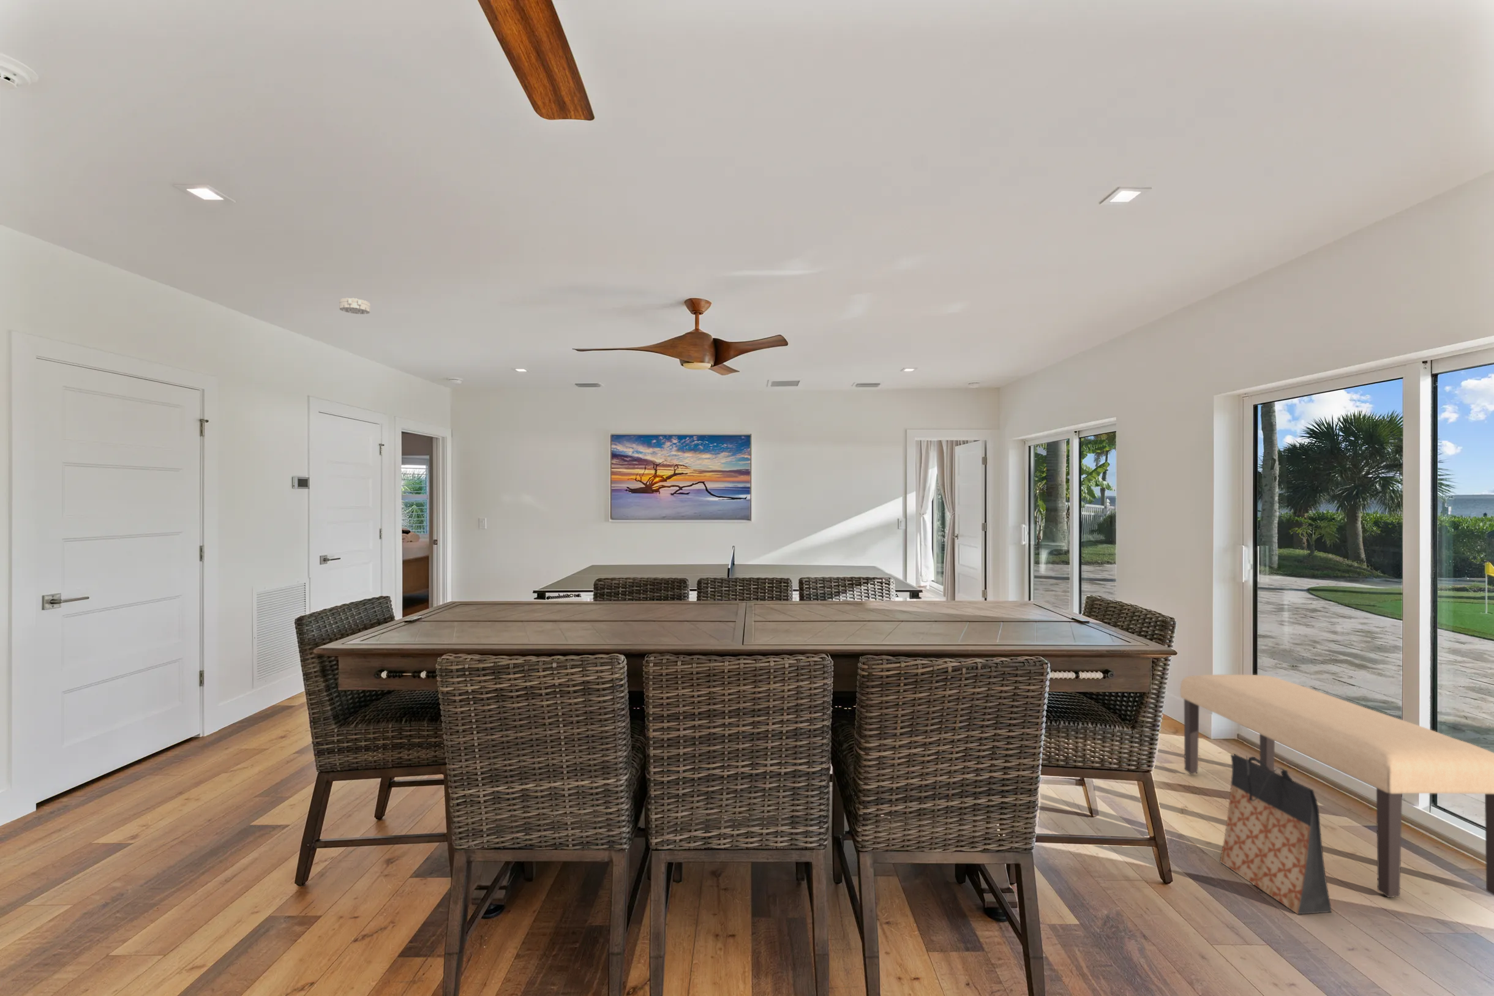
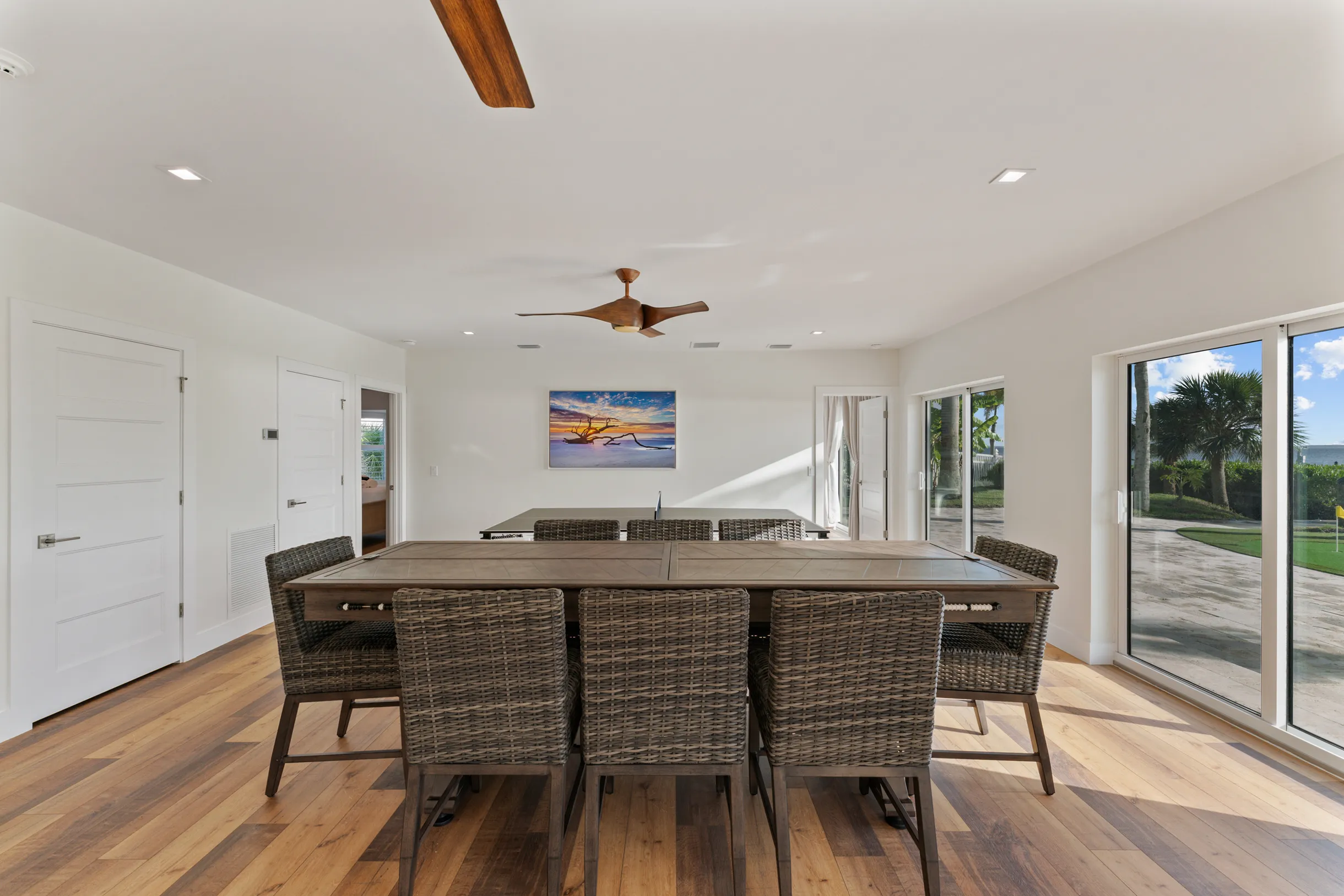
- bag (1269, 823)
- smoke detector (355, 306)
- bench (1318, 760)
